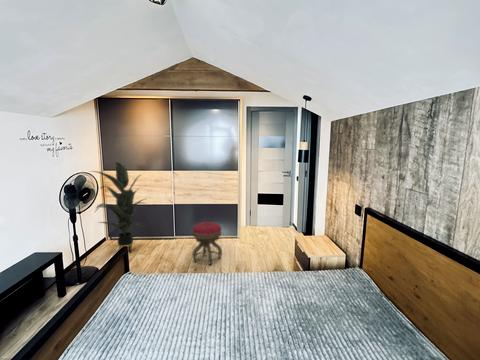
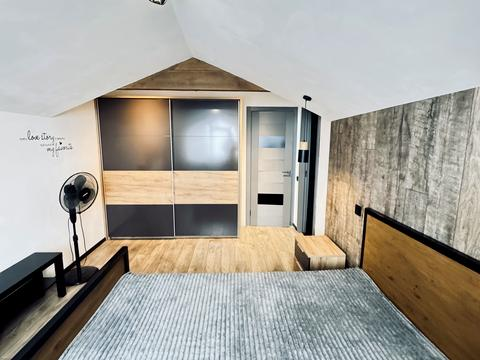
- indoor plant (120, 208)
- stool (207, 242)
